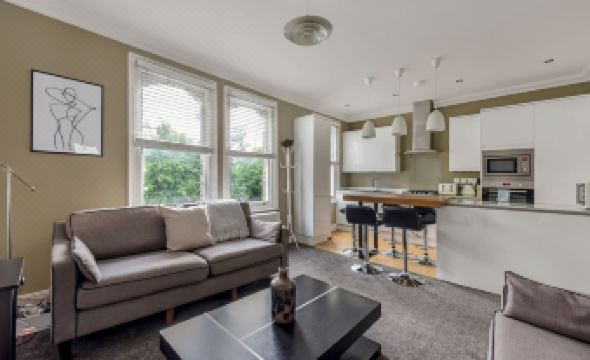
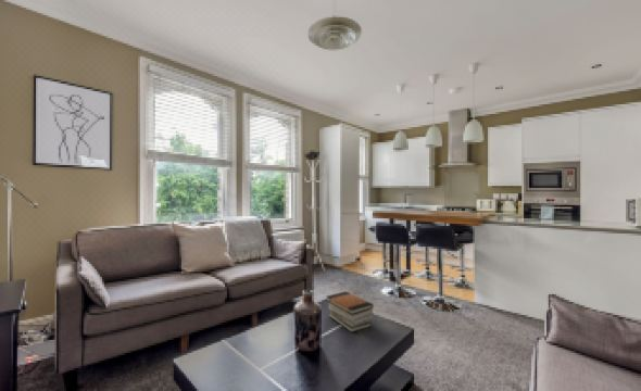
+ book stack (349, 311)
